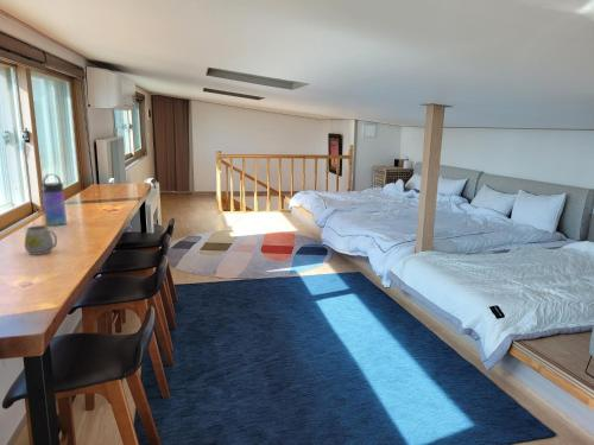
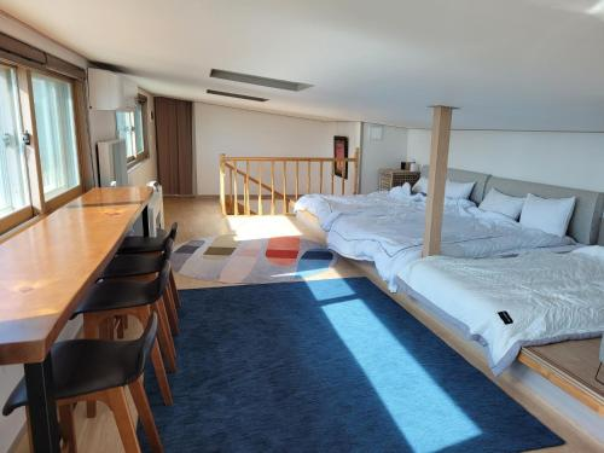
- mug (42, 240)
- water bottle (53, 198)
